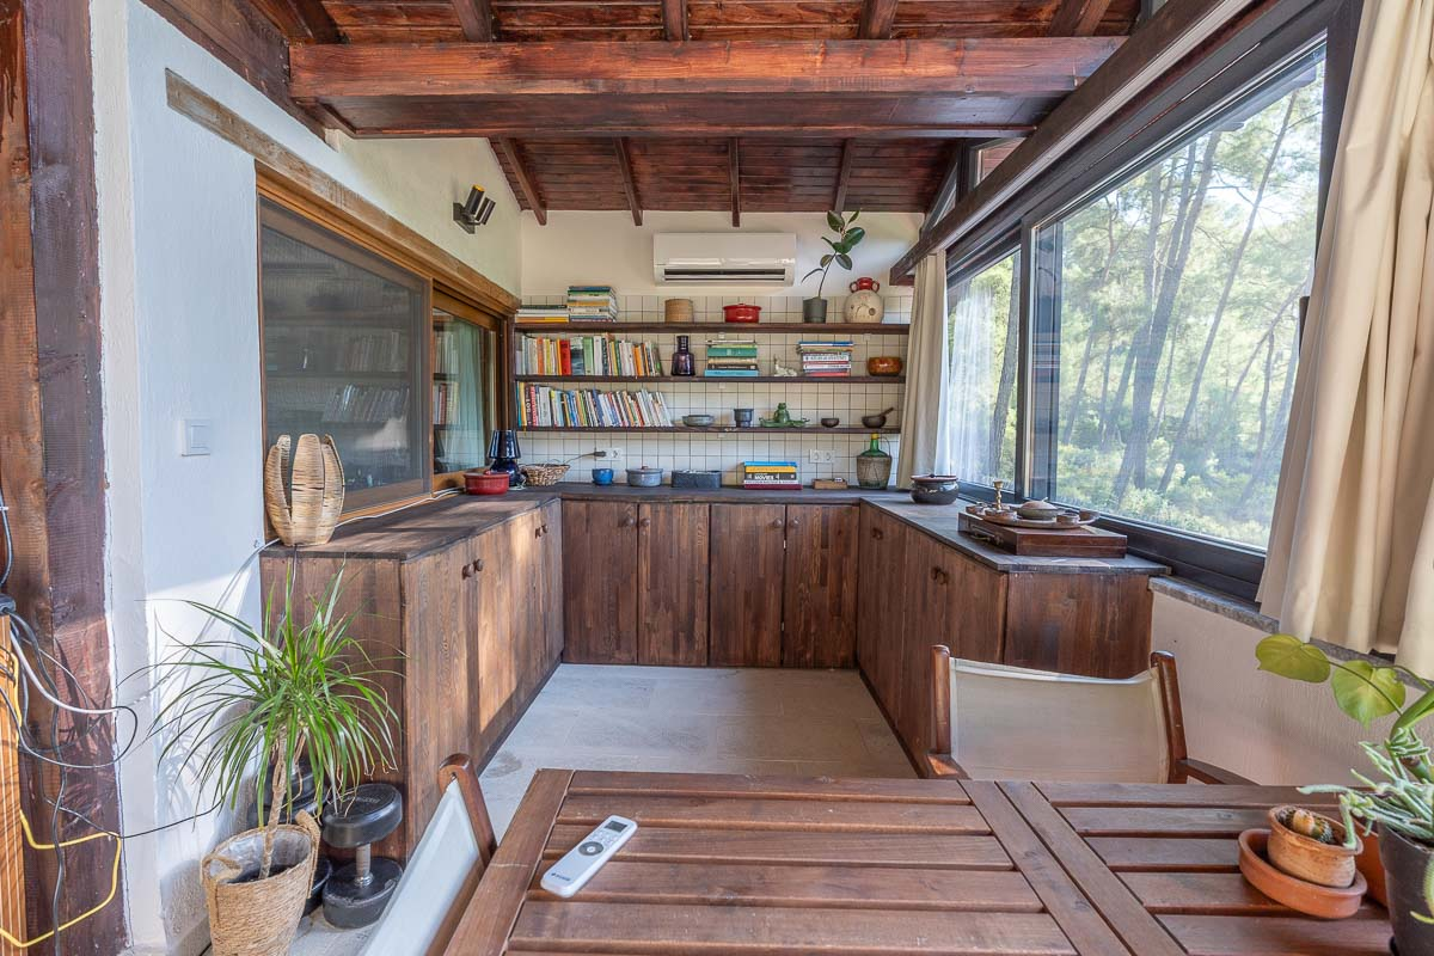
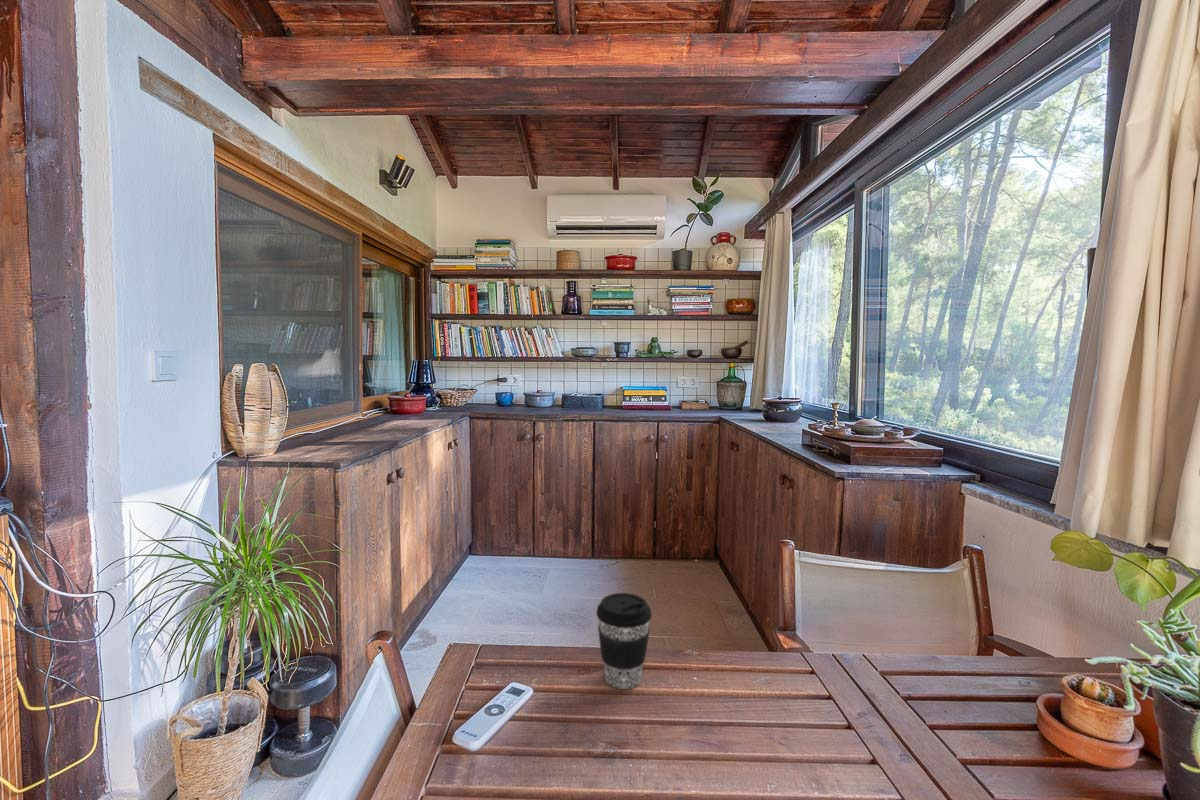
+ coffee cup (623, 640)
